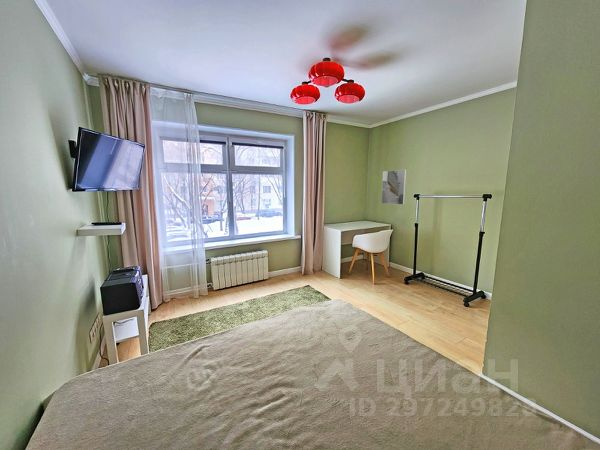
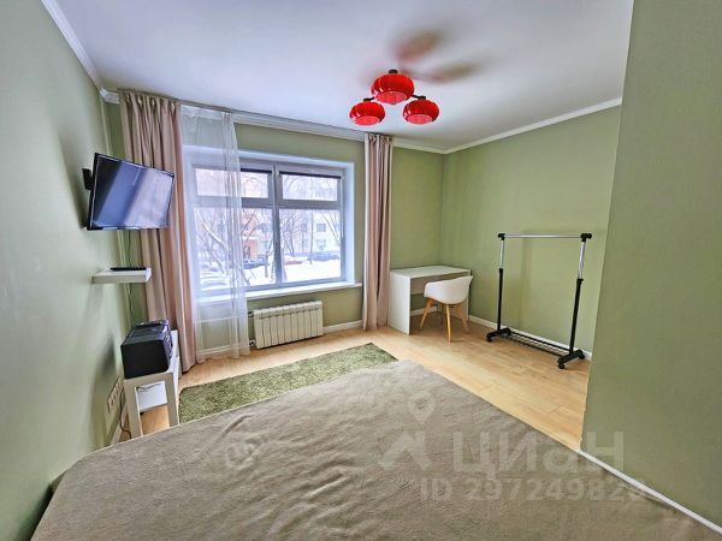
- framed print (393, 187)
